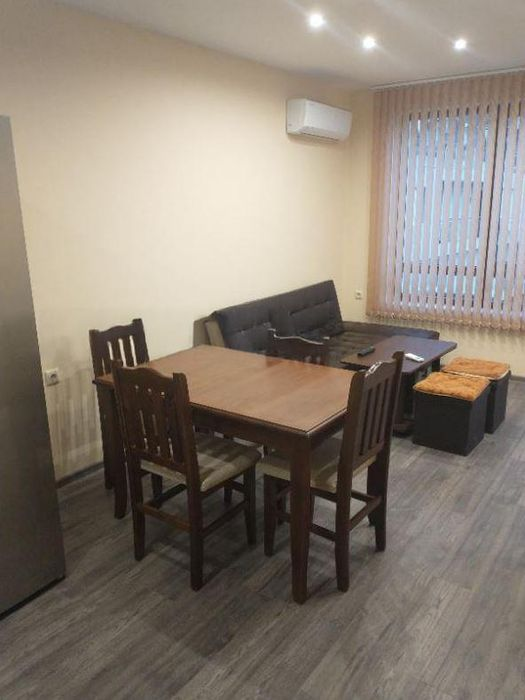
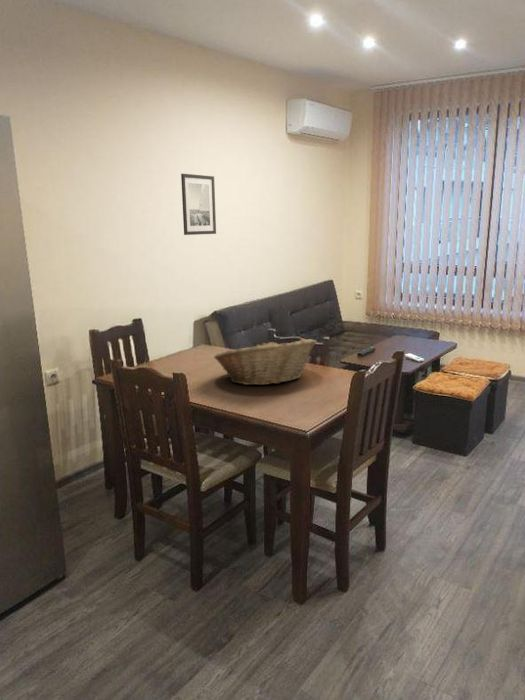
+ fruit basket (266, 357)
+ wall art (199, 205)
